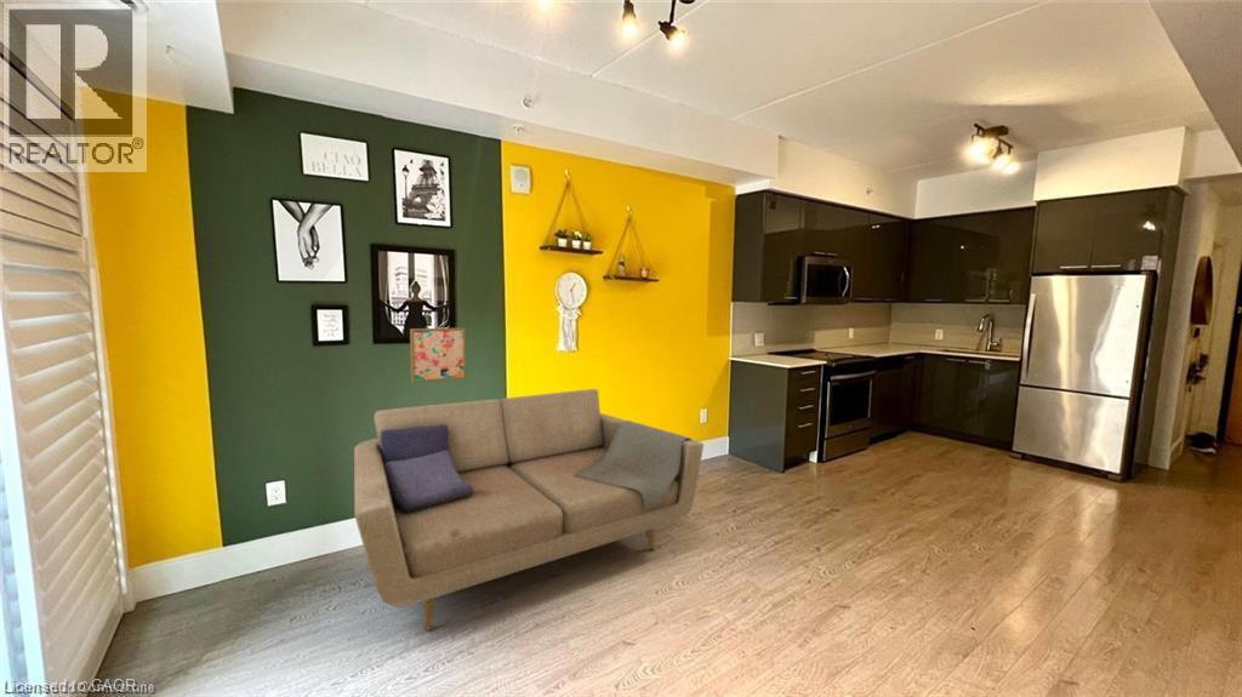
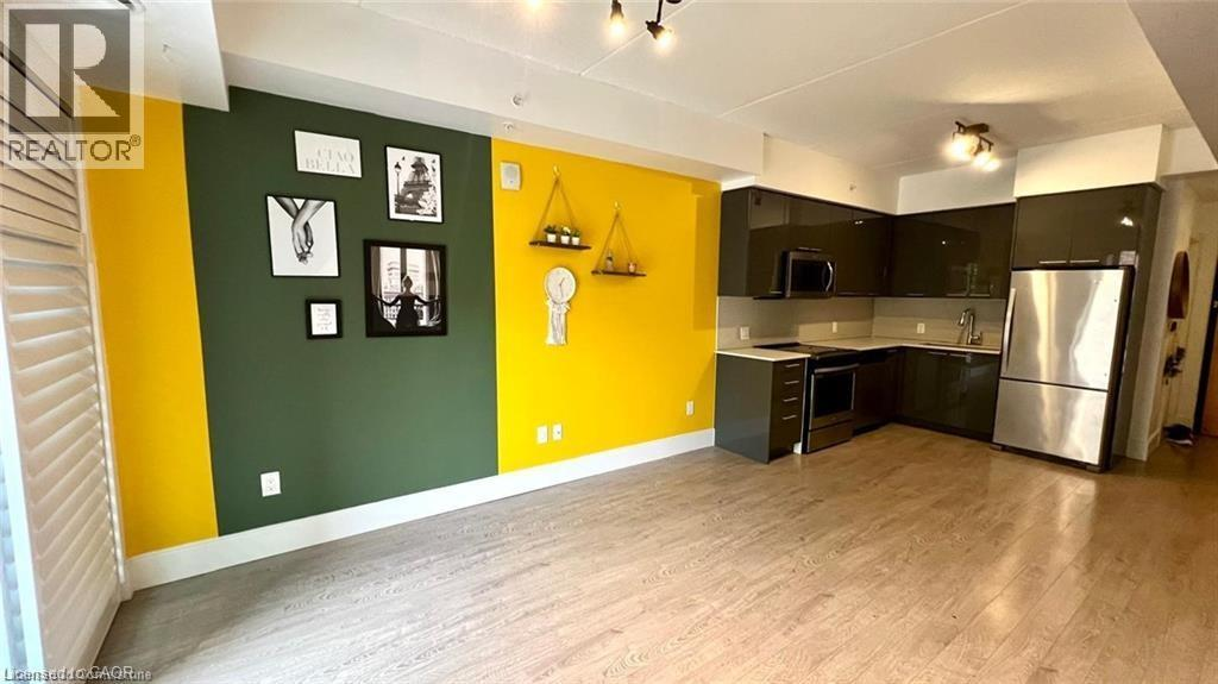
- sofa (529, 479)
- wall art (438, 354)
